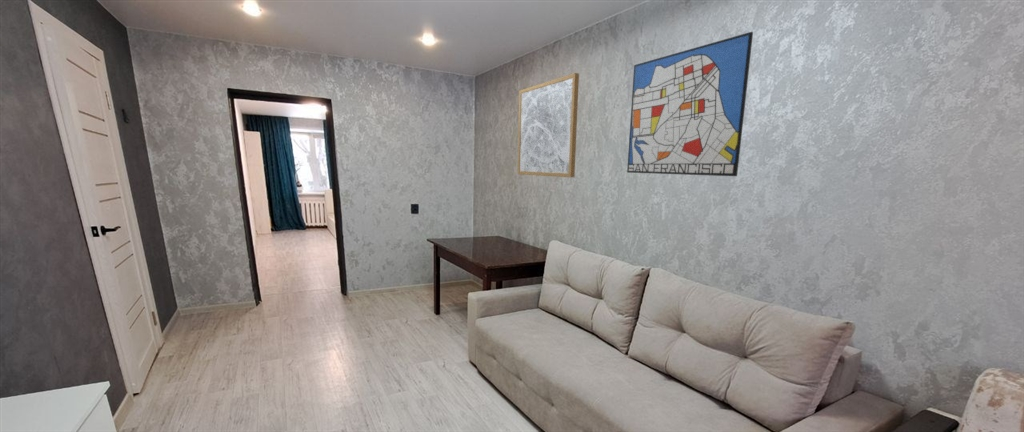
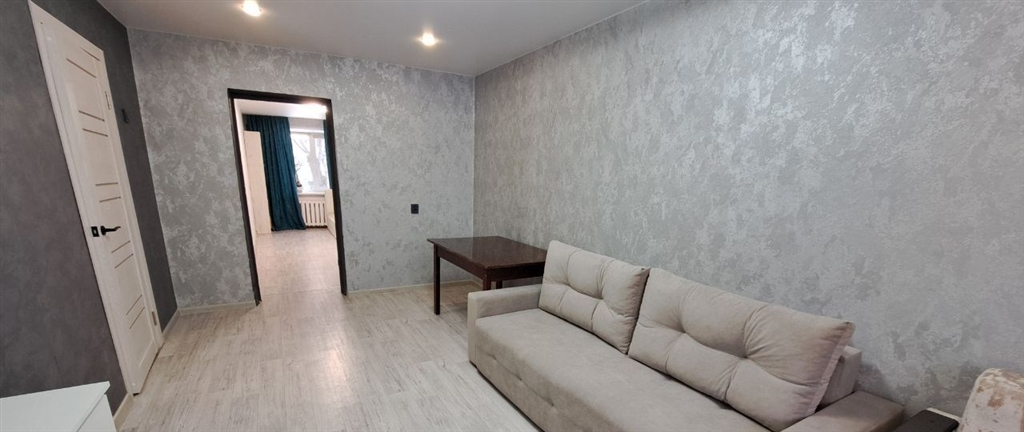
- wall art (544, 130)
- wall art (679, 114)
